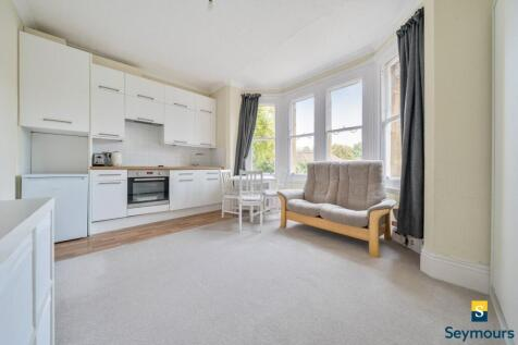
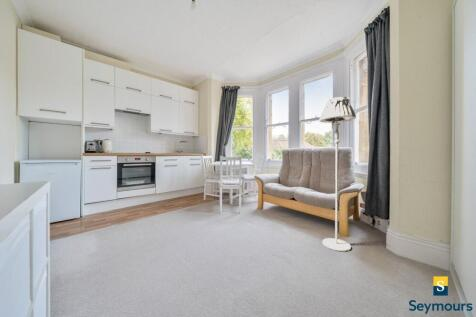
+ floor lamp (336, 172)
